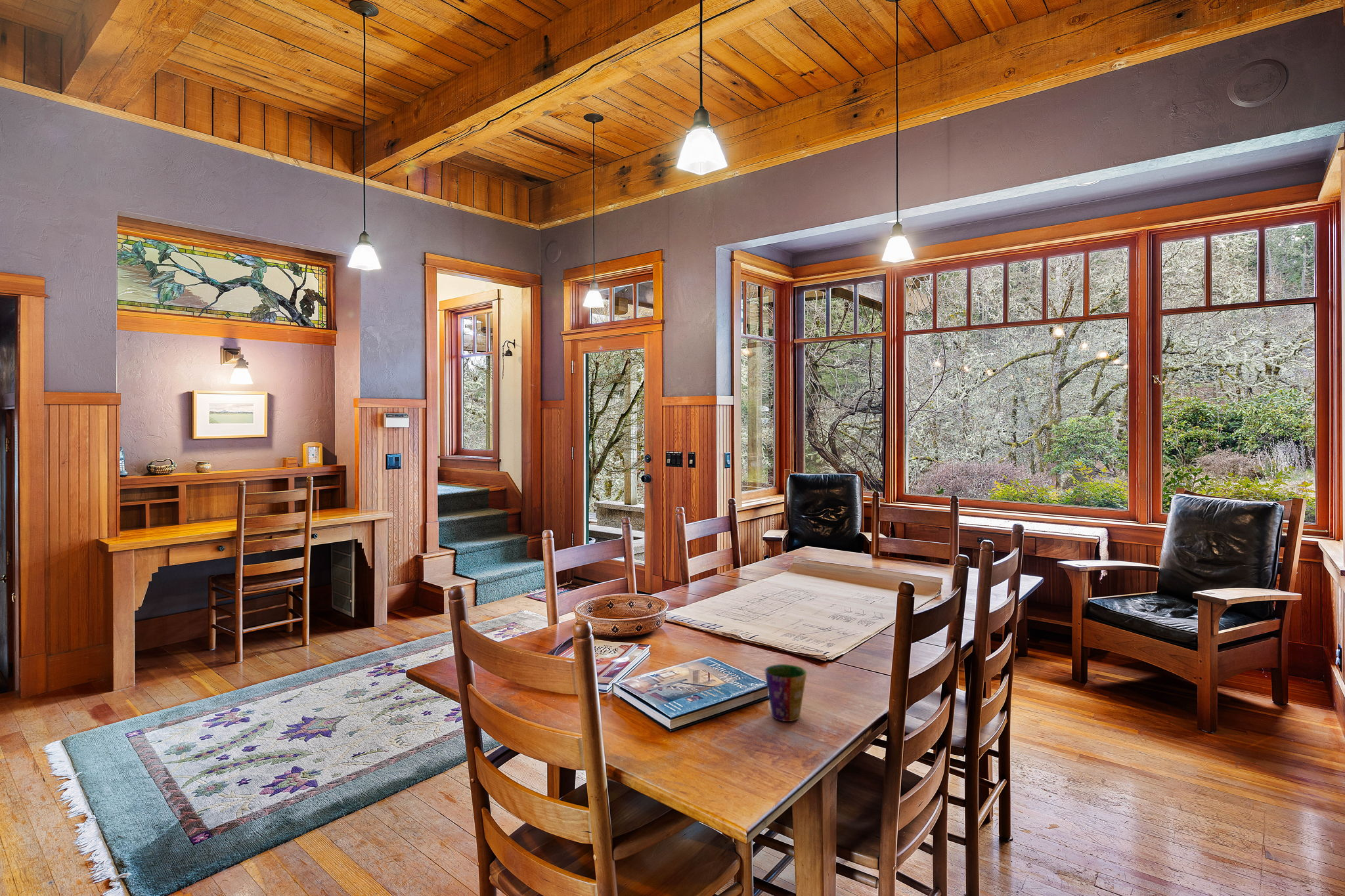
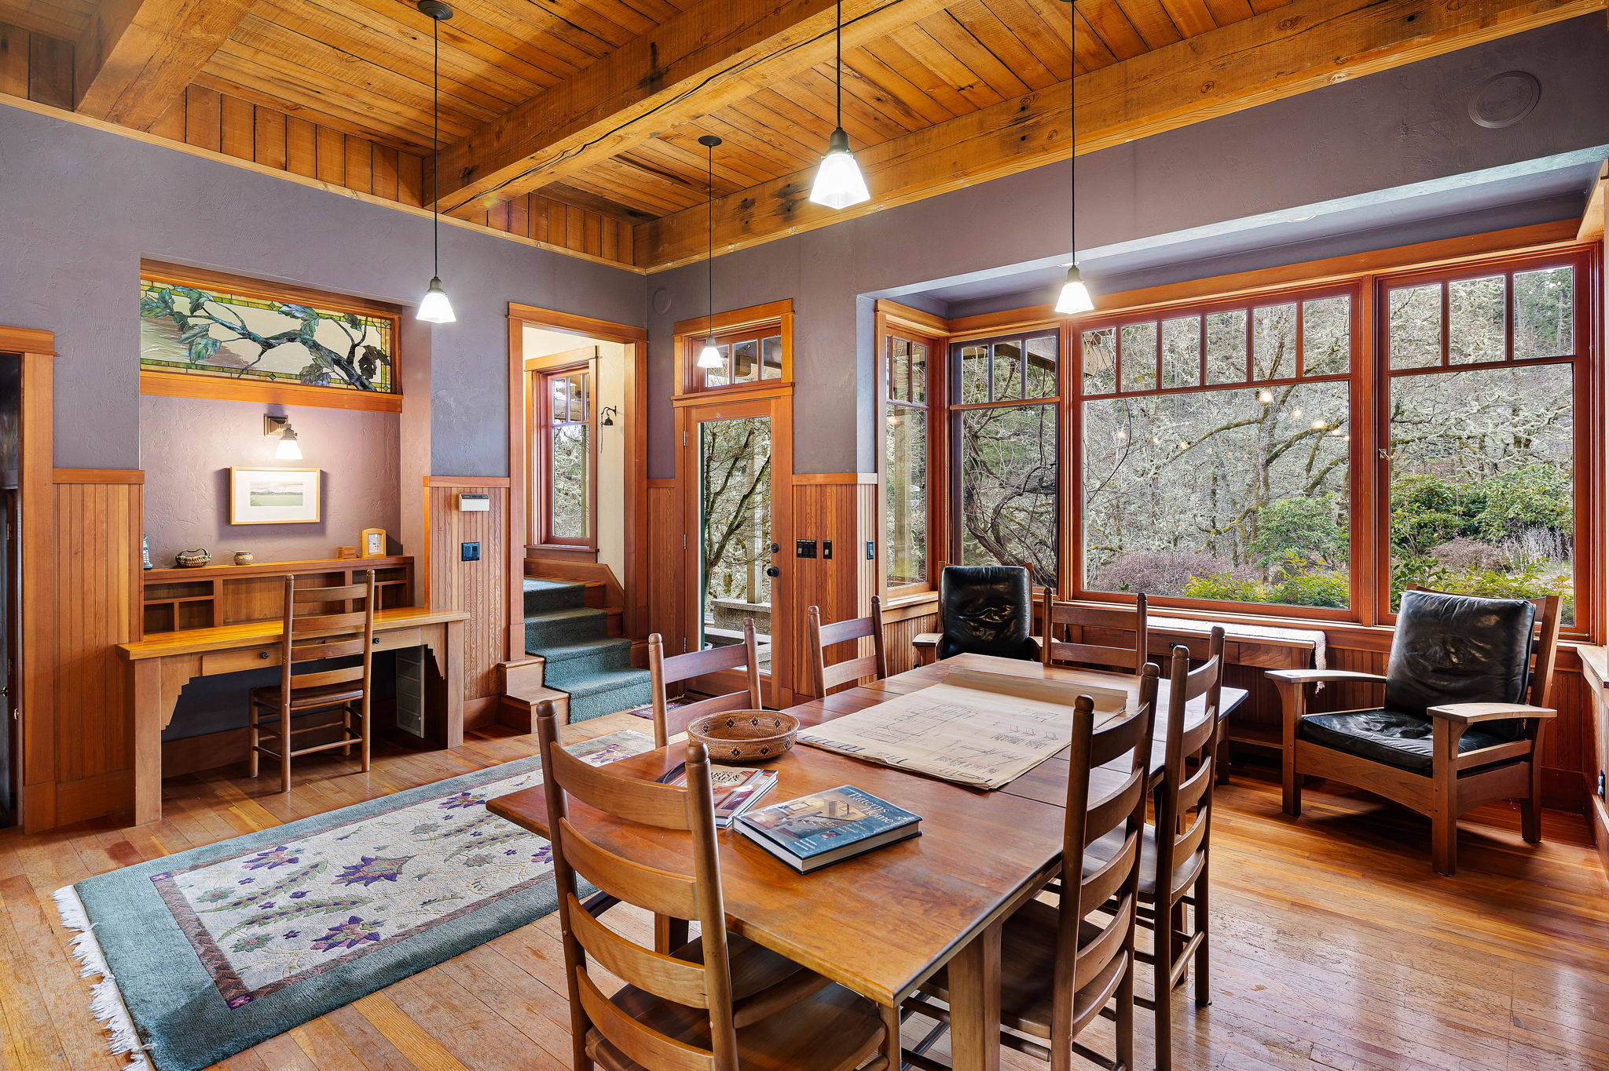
- cup (785, 696)
